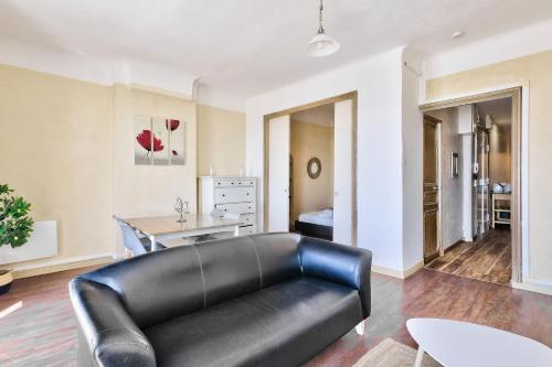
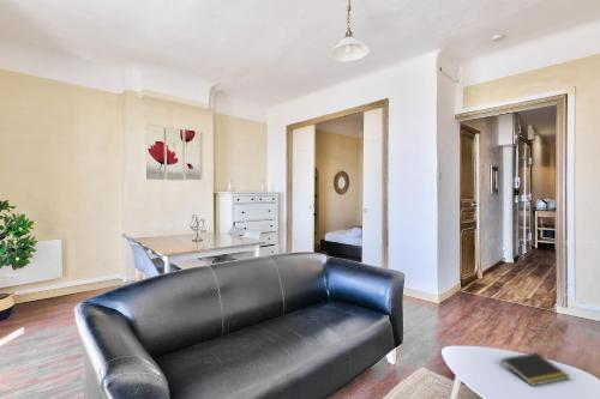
+ notepad (534, 368)
